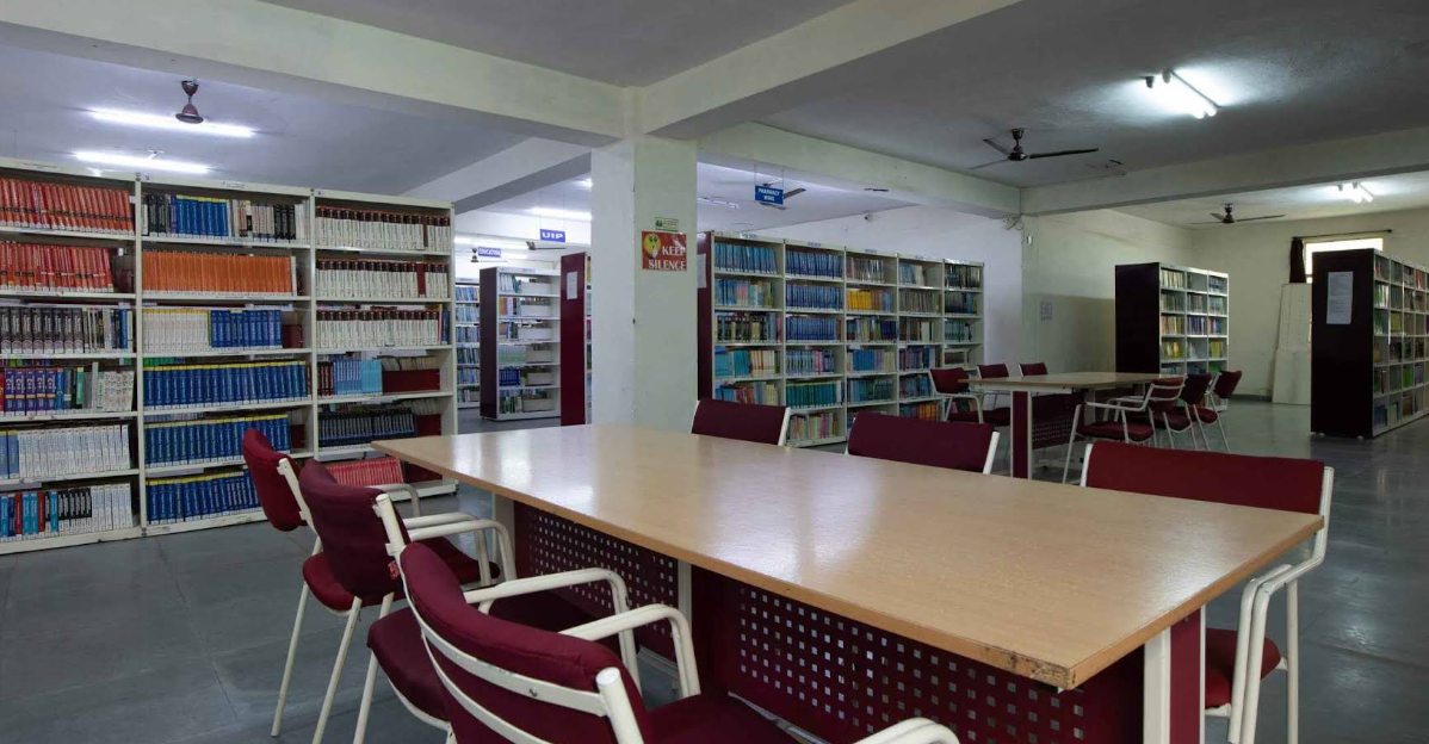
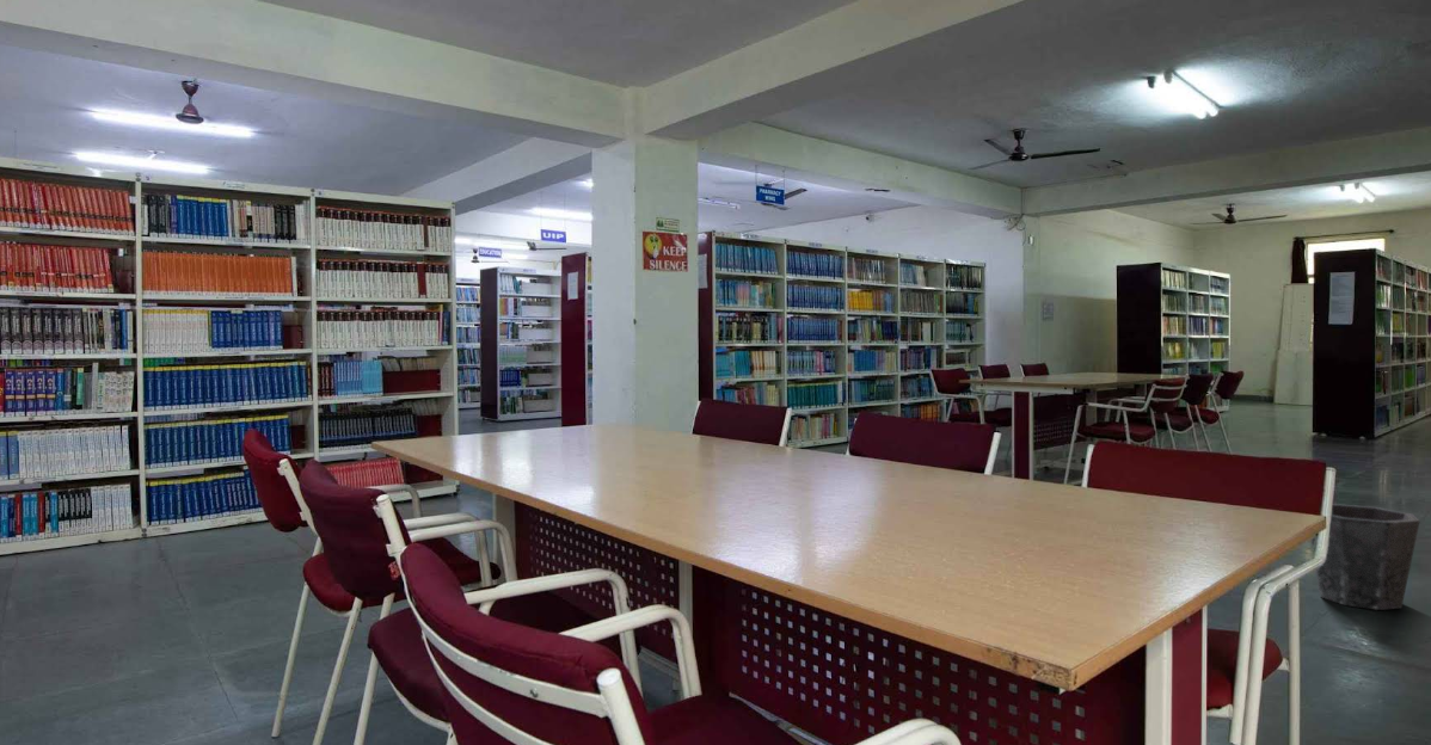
+ waste bin (1358, 555)
